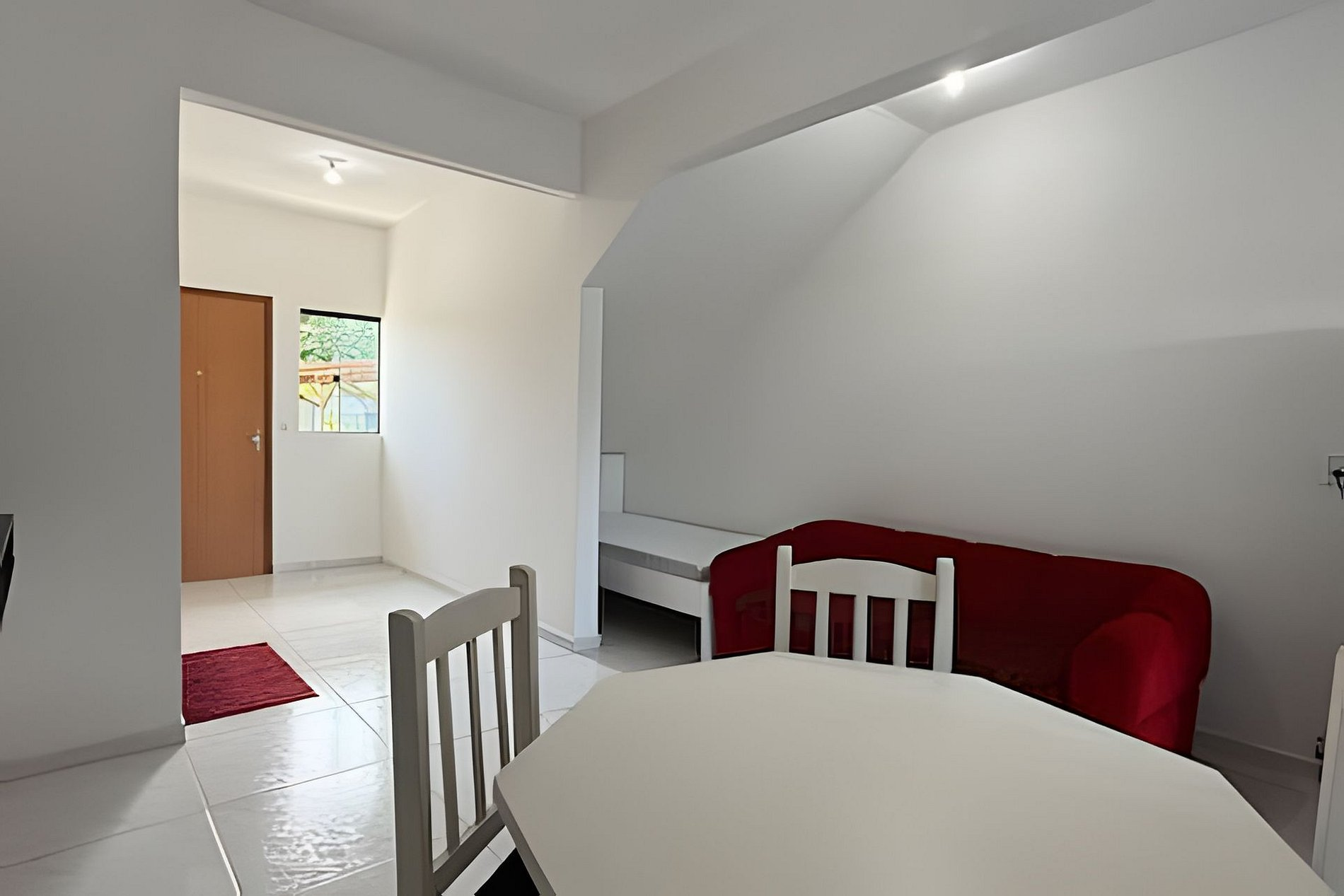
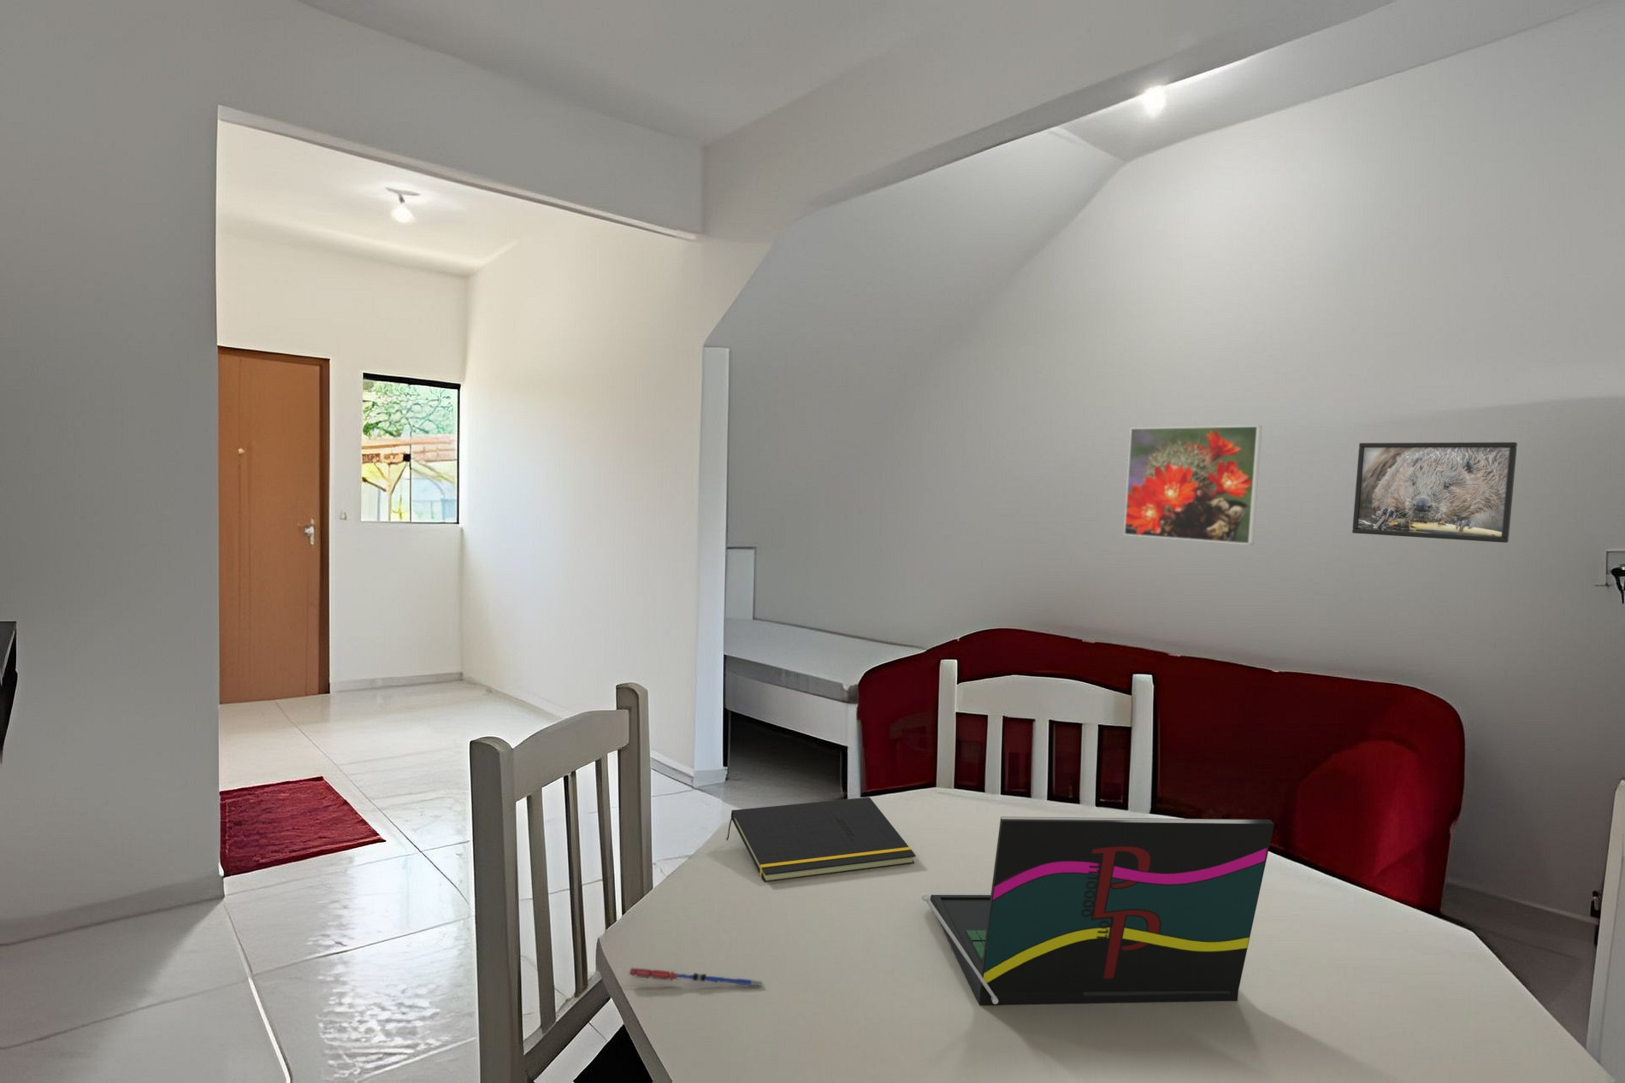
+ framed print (1189, 483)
+ pen (695, 977)
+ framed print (1430, 490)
+ laptop (1048, 865)
+ notepad (821, 836)
